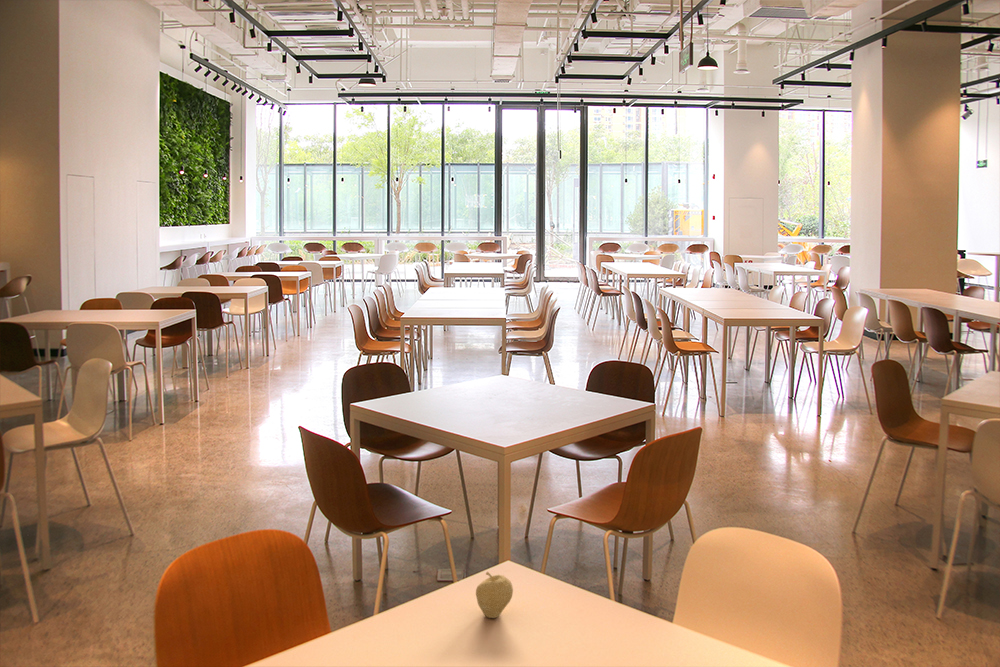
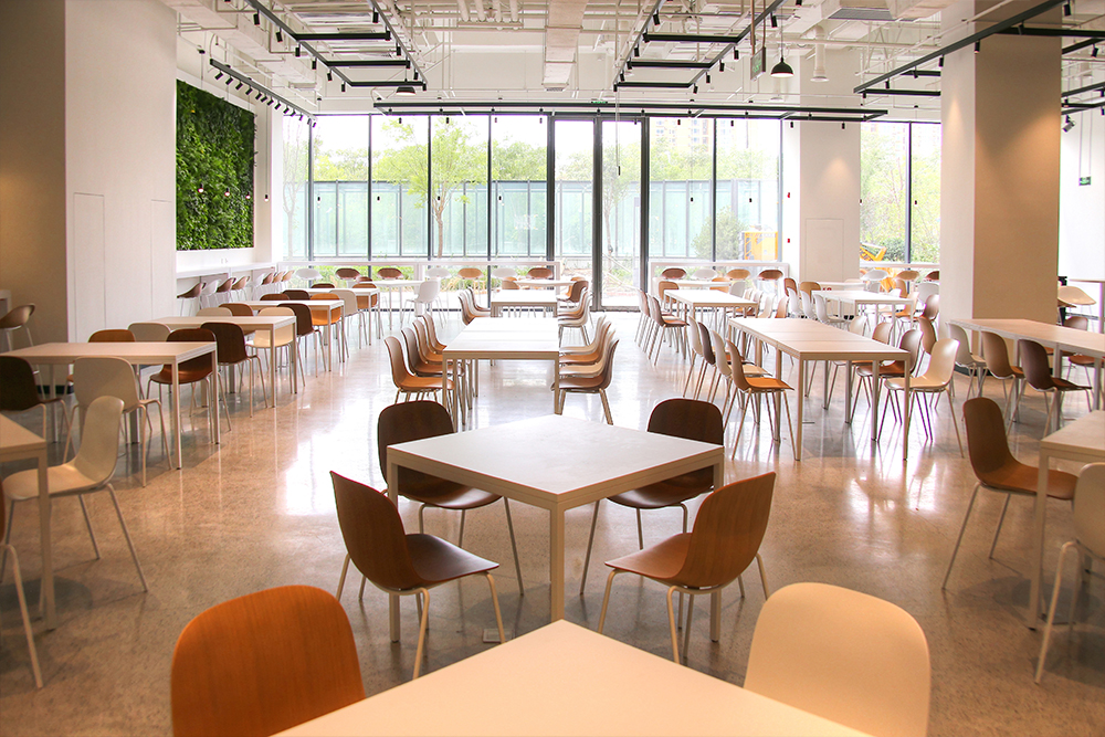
- fruit (494, 591)
